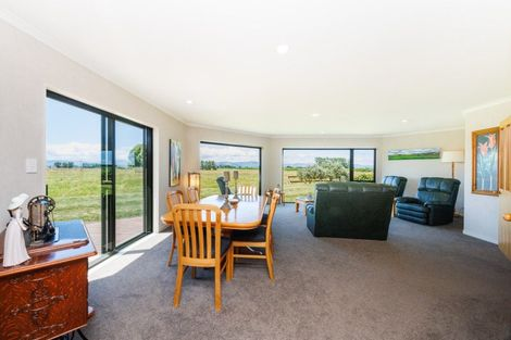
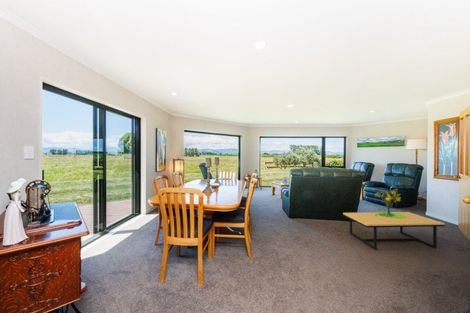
+ bouquet (387, 201)
+ coffee table (389, 226)
